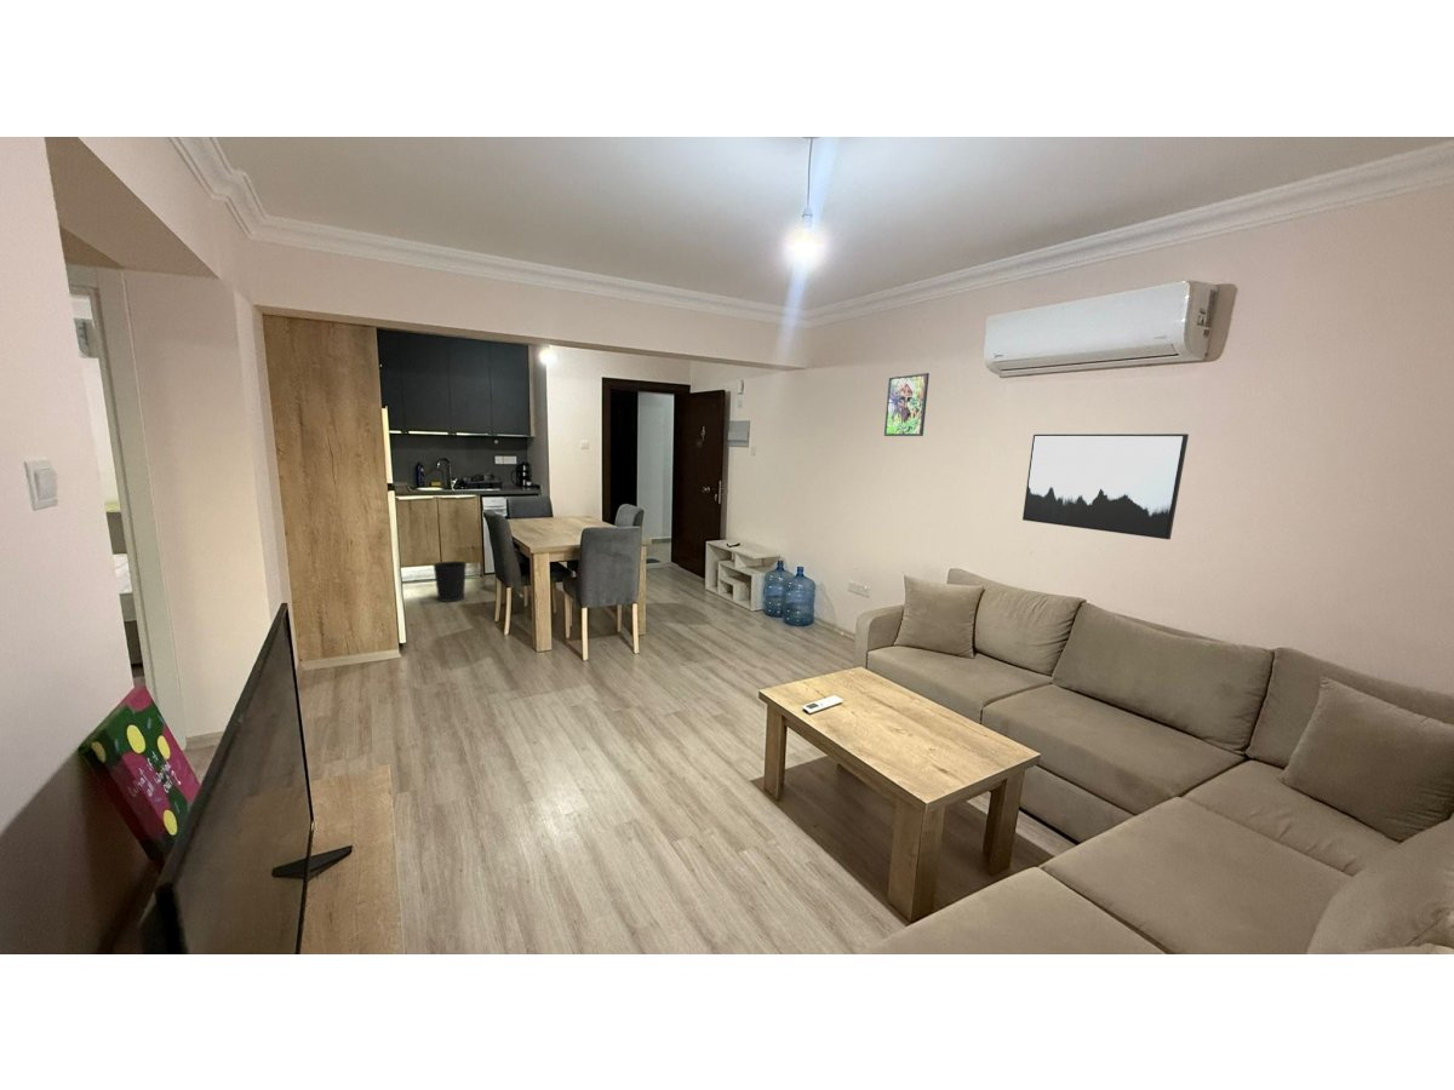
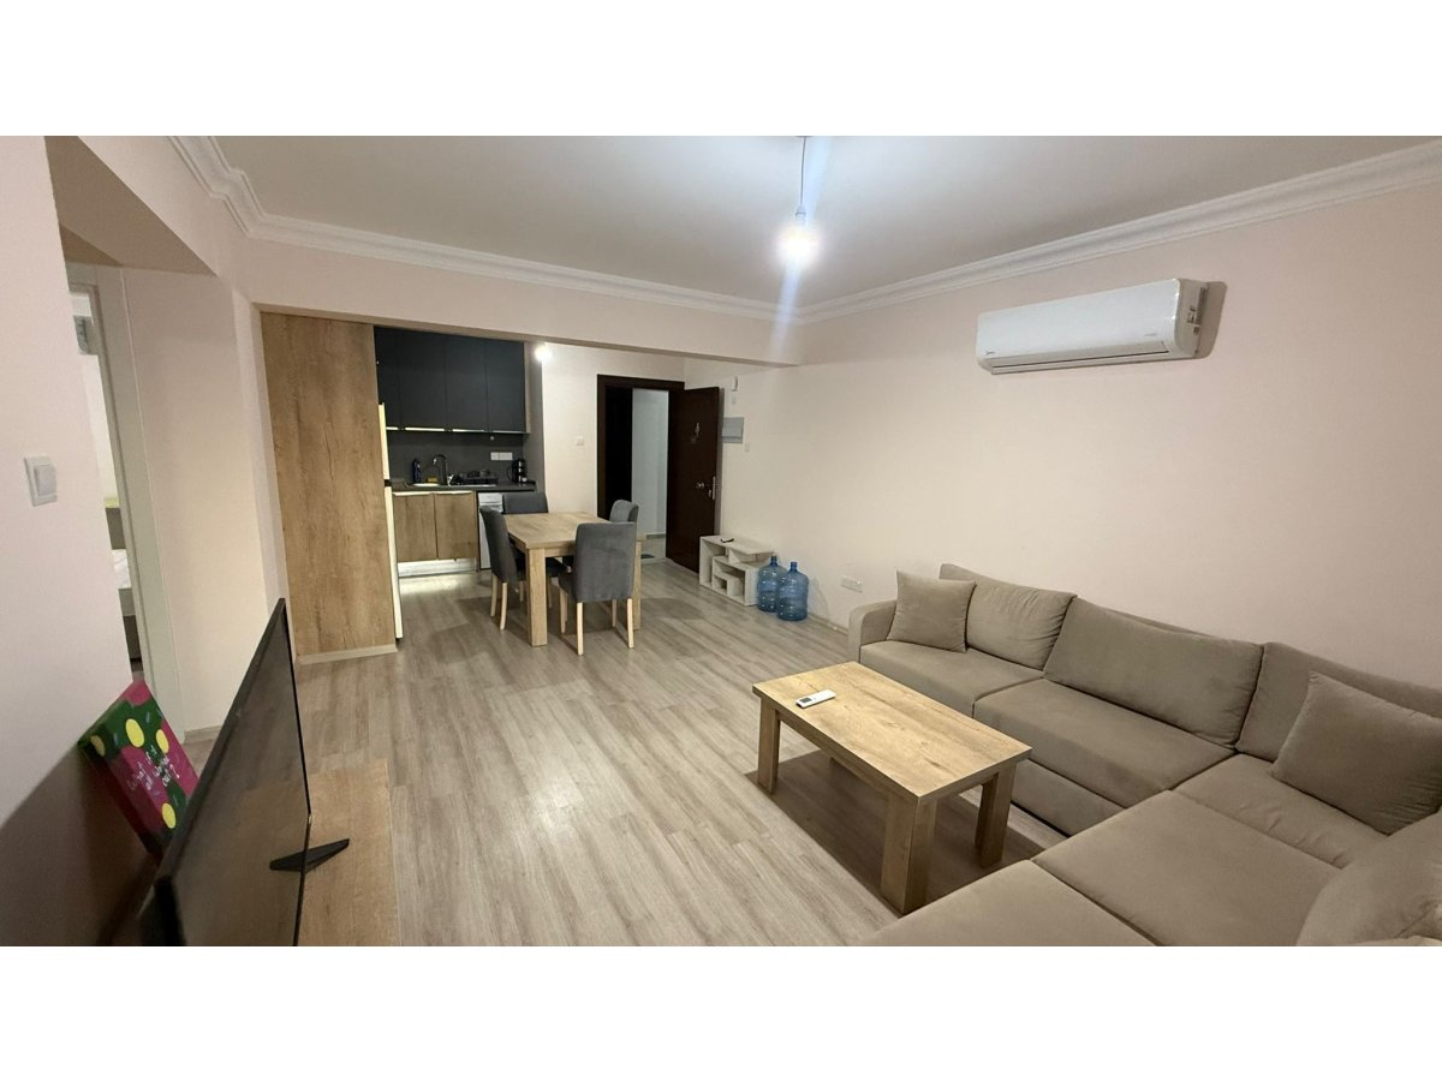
- wall art (1095, 482)
- wastebasket (450, 581)
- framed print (905, 406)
